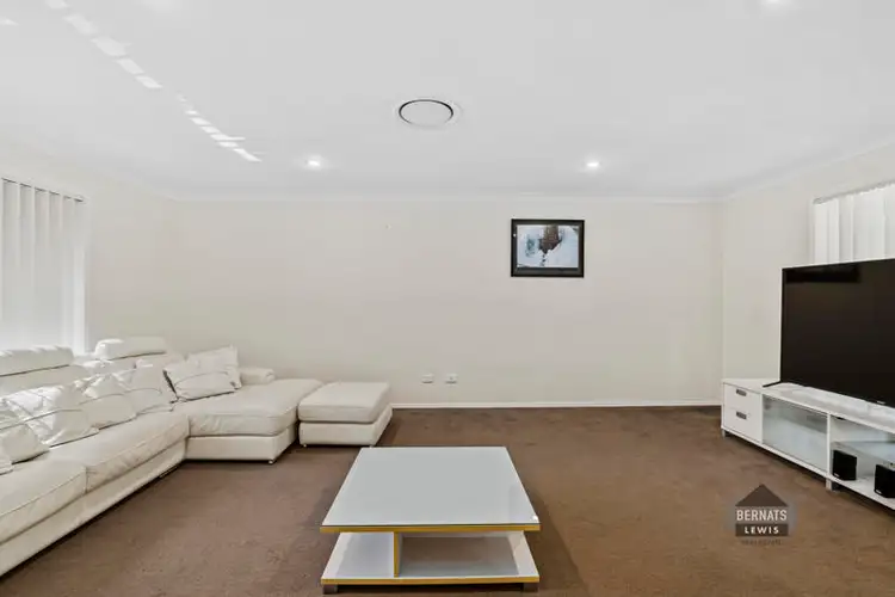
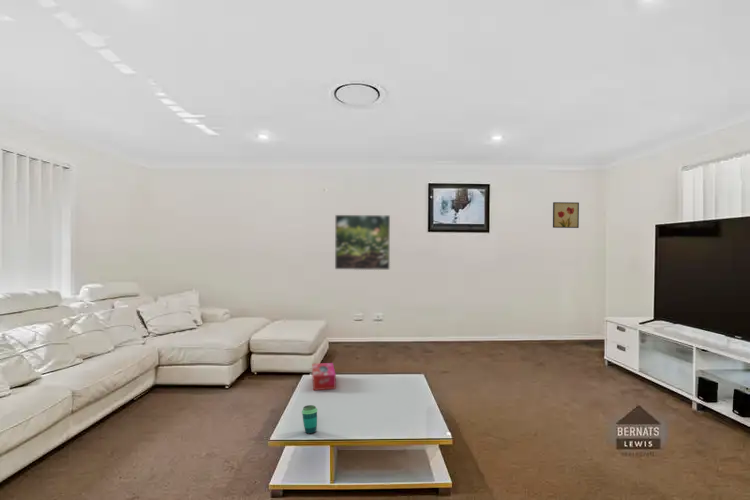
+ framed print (362, 242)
+ tissue box (323, 376)
+ cup (309, 419)
+ wall art (565, 215)
